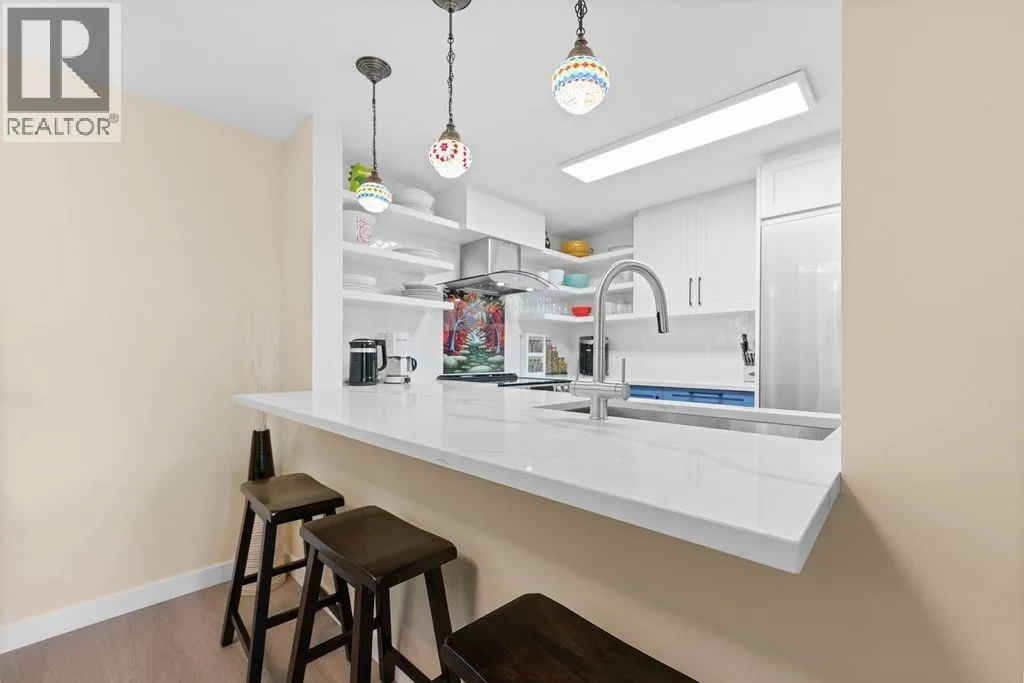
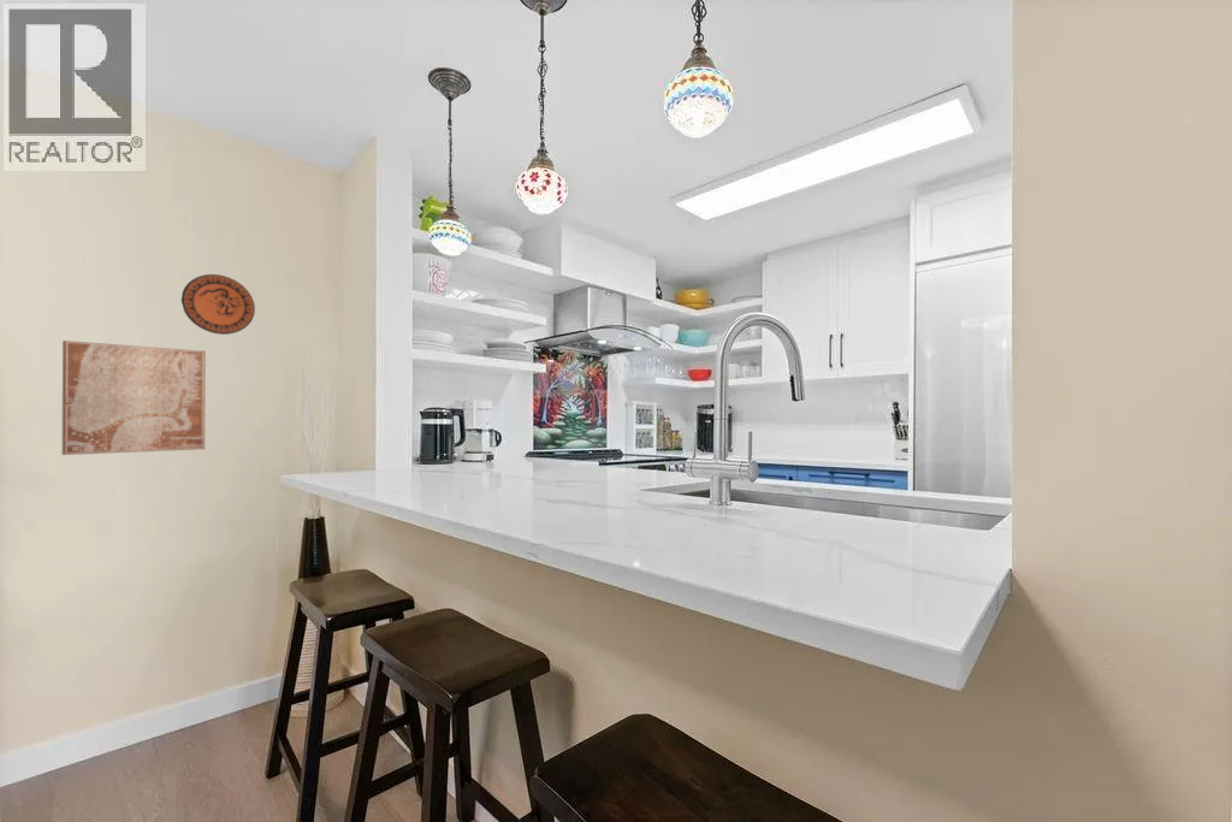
+ wall art (138, 398)
+ decorative plate (219, 304)
